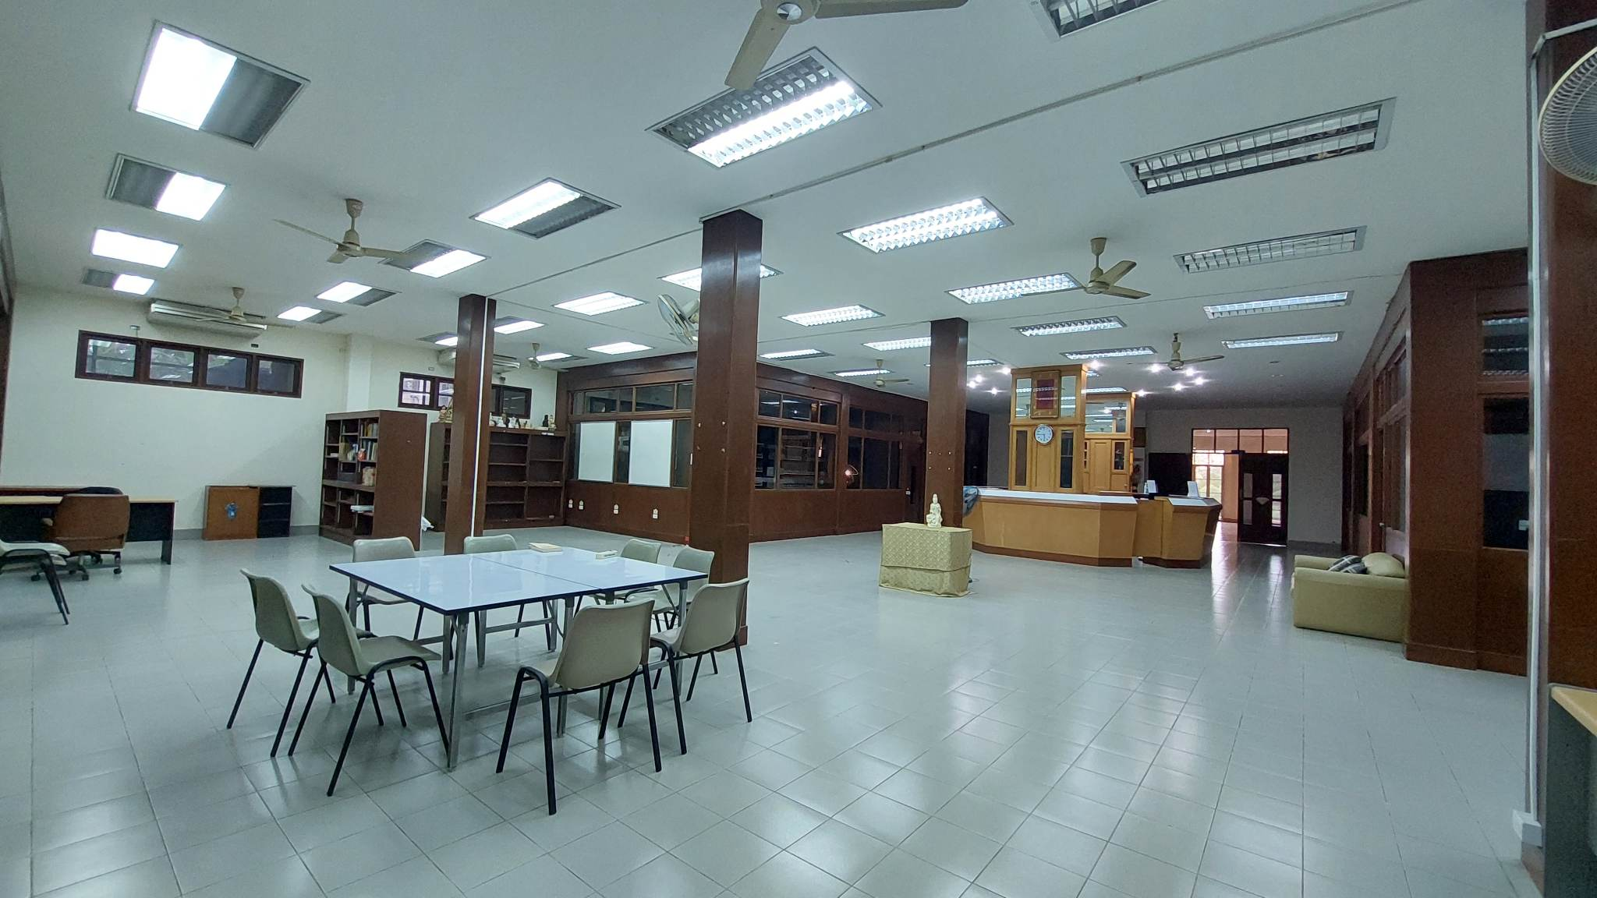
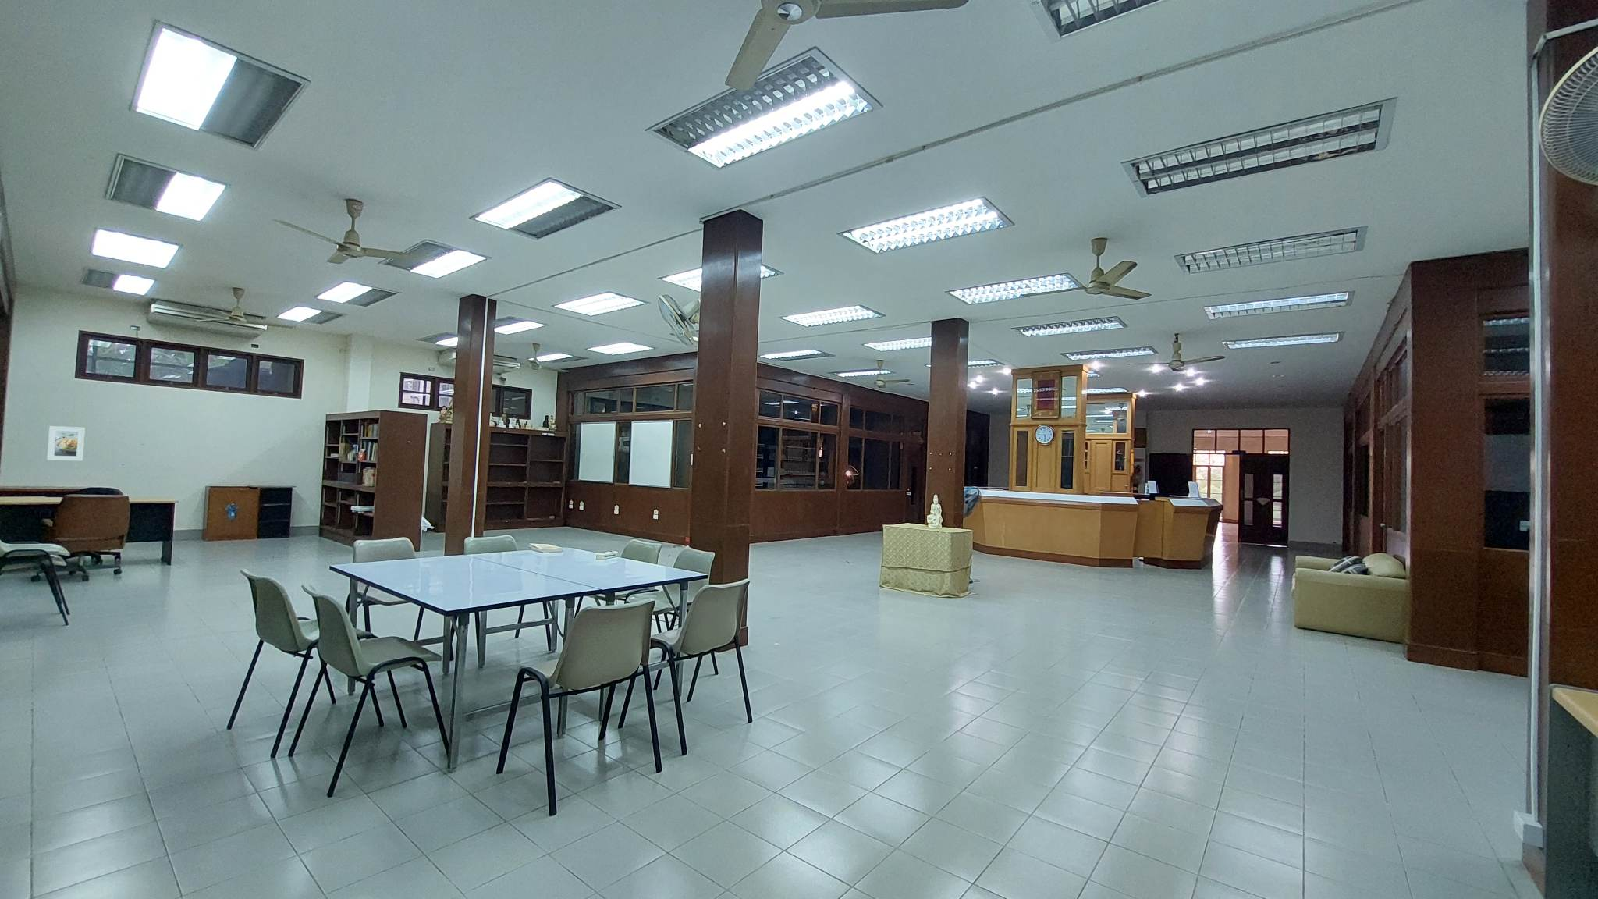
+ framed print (66, 443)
